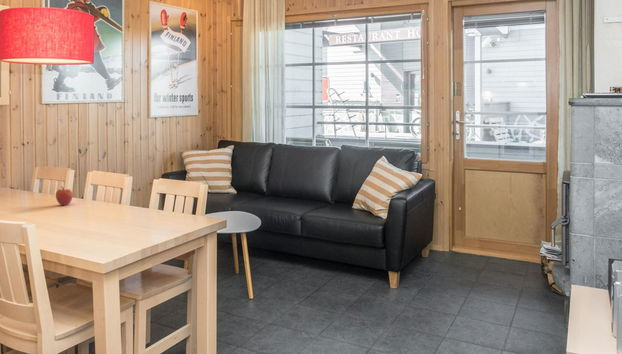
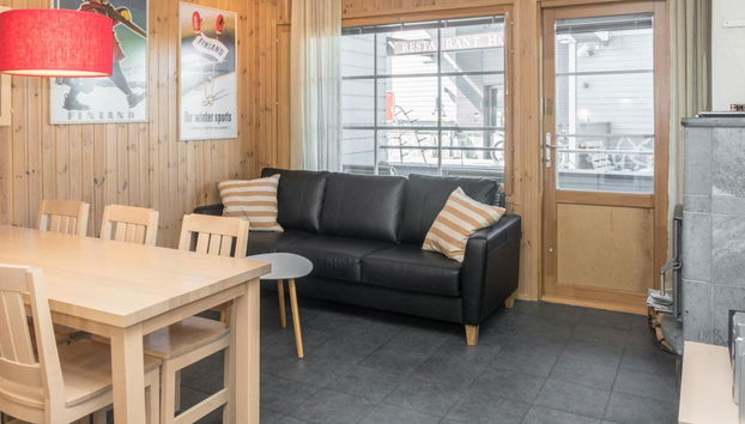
- apple (64, 195)
